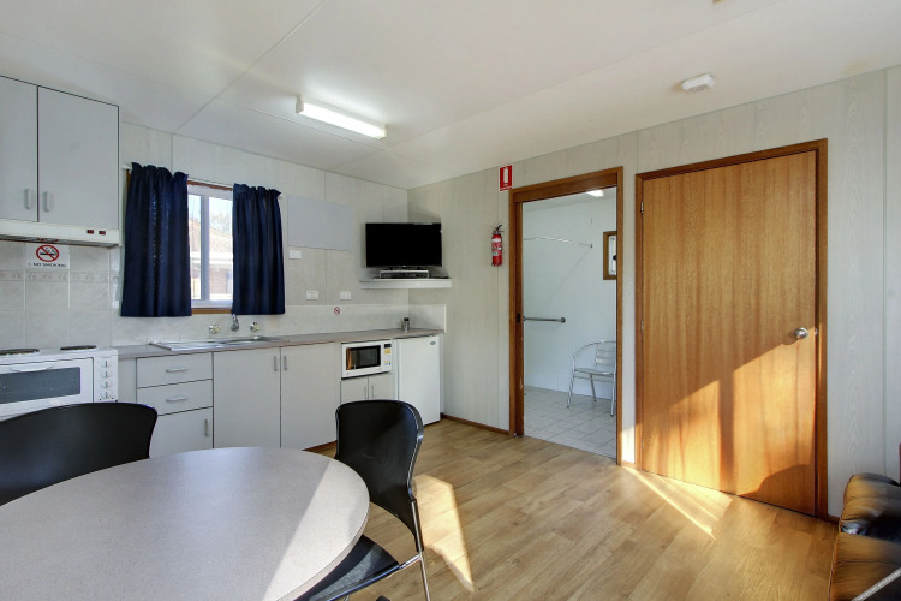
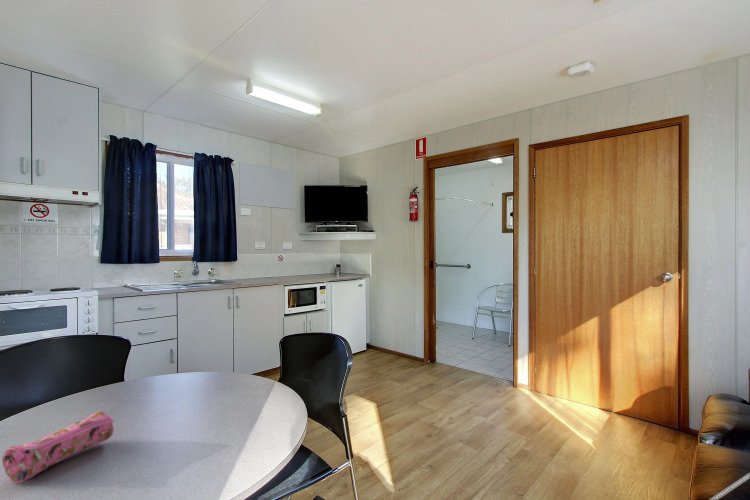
+ pencil case (63, 443)
